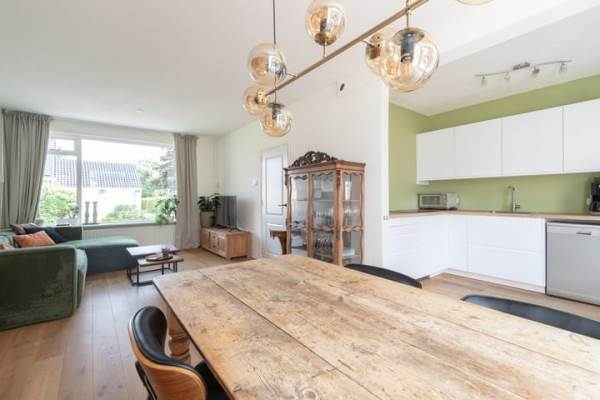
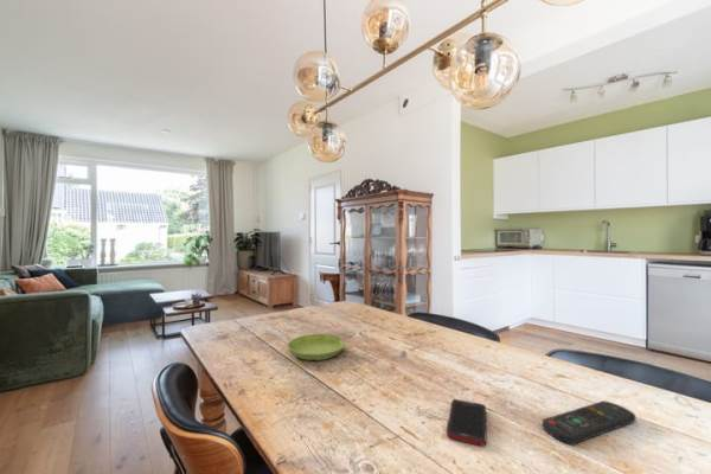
+ saucer (316, 347)
+ remote control (589, 419)
+ cell phone (467, 419)
